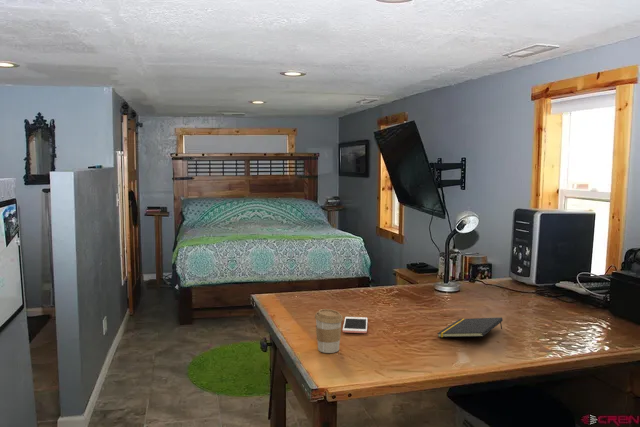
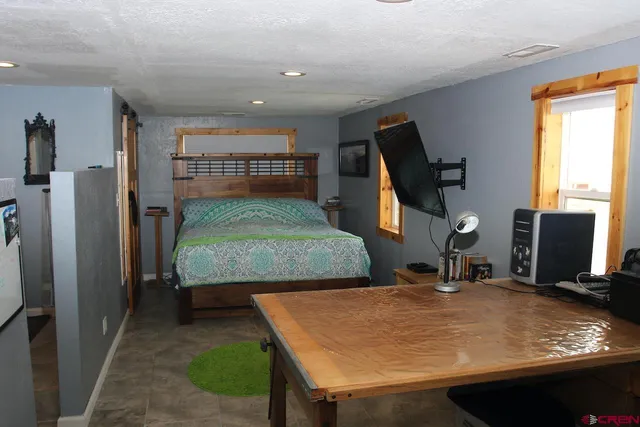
- coffee cup (328, 330)
- notepad (470, 327)
- cell phone (355, 324)
